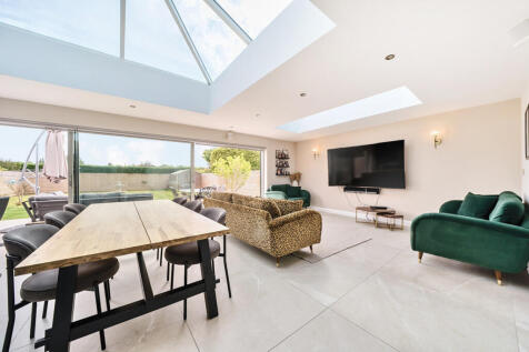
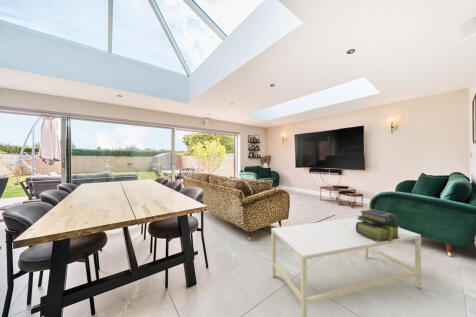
+ coffee table (341, 252)
+ stack of books (376, 223)
